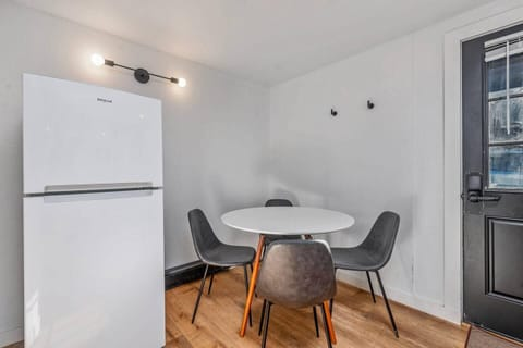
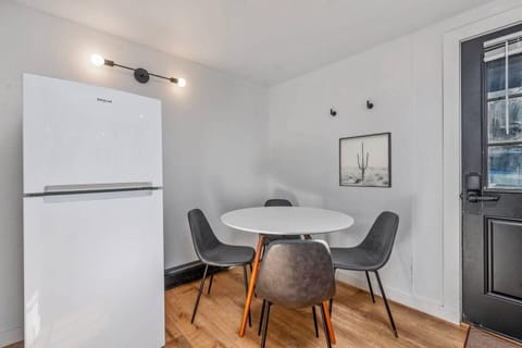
+ wall art (363, 161)
